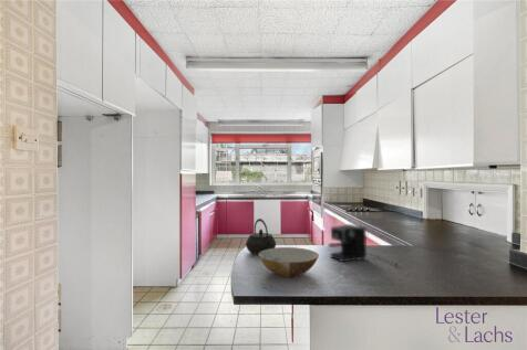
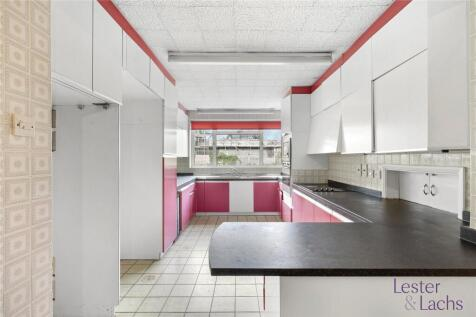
- coffee maker (361, 245)
- kettle (261, 236)
- bowl (288, 263)
